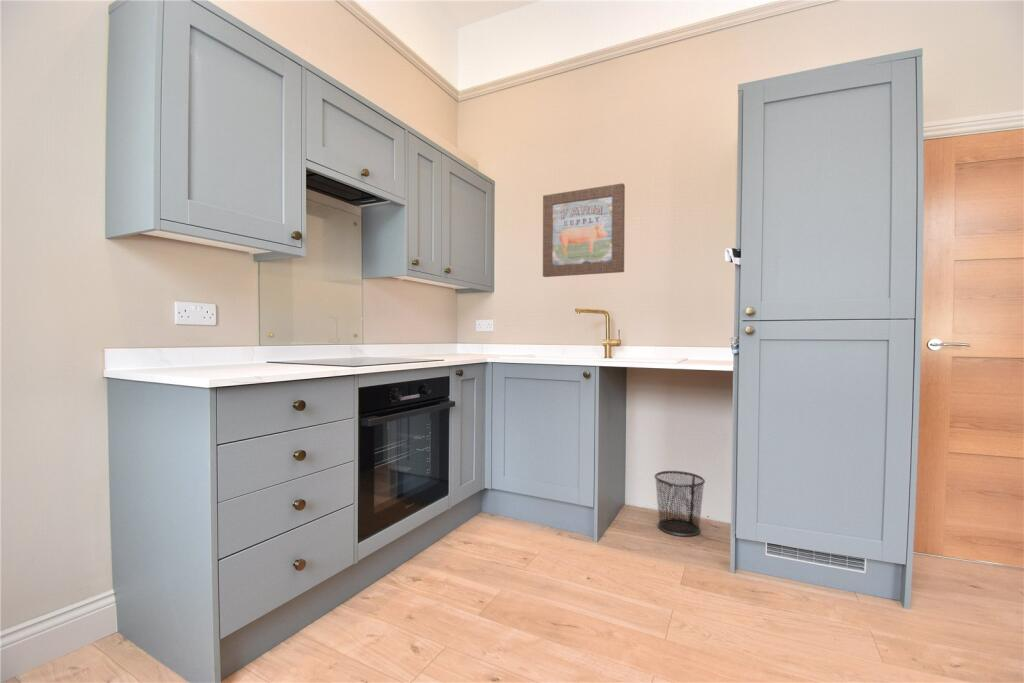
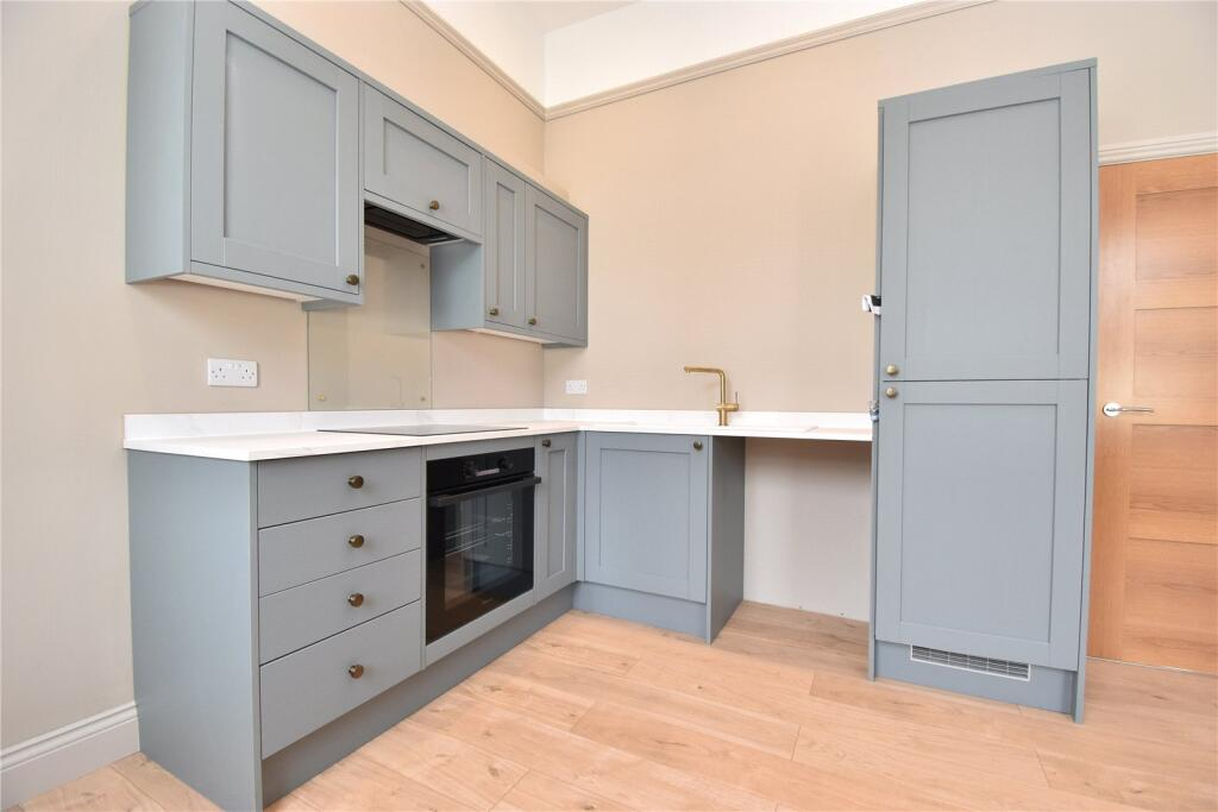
- wall art (582, 232)
- waste bin (679, 502)
